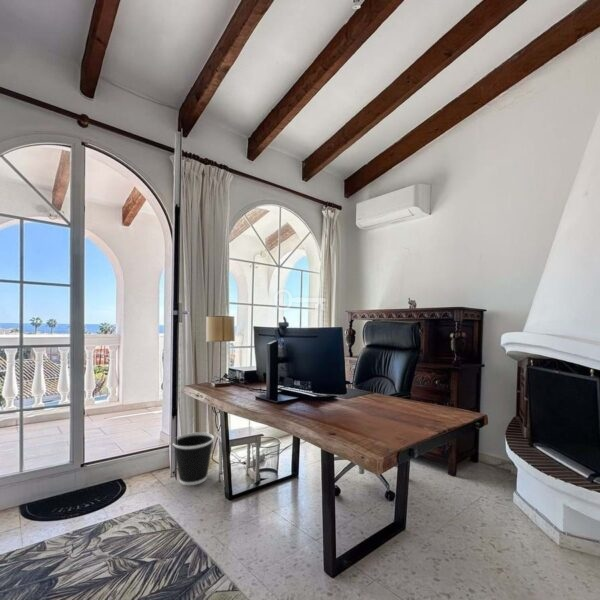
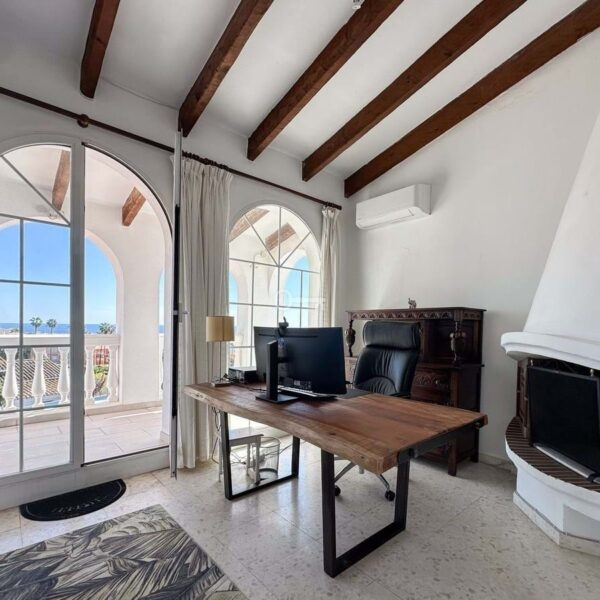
- wastebasket (193, 459)
